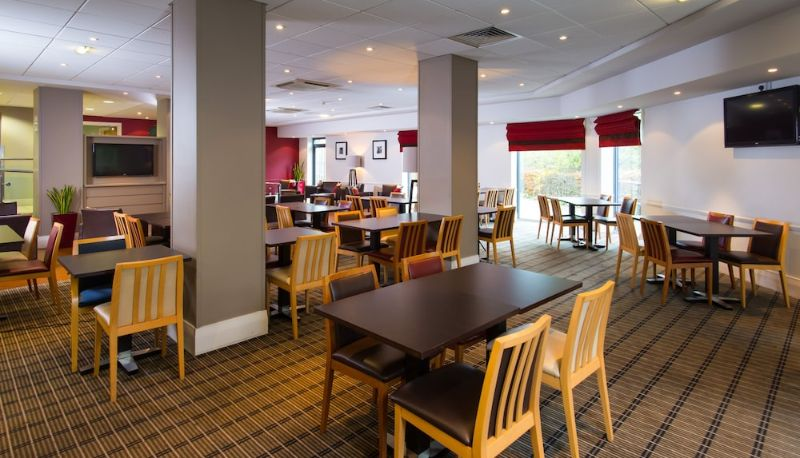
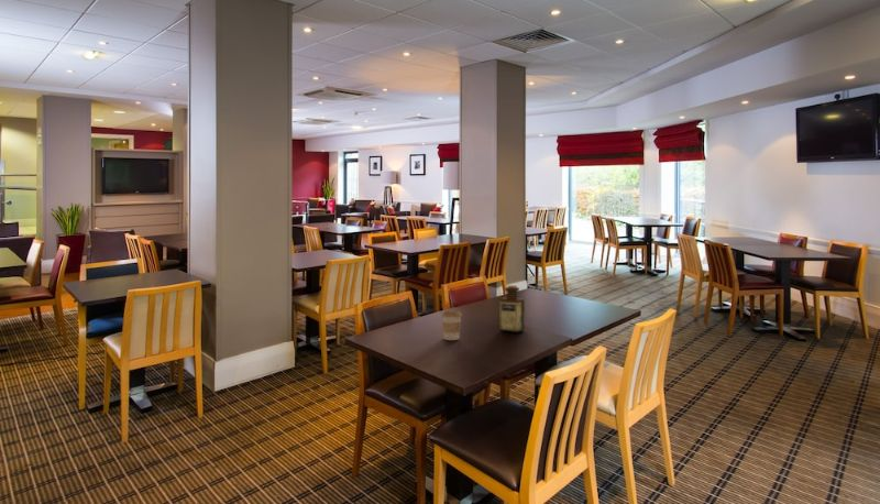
+ coffee cup (451, 325)
+ bottle (512, 308)
